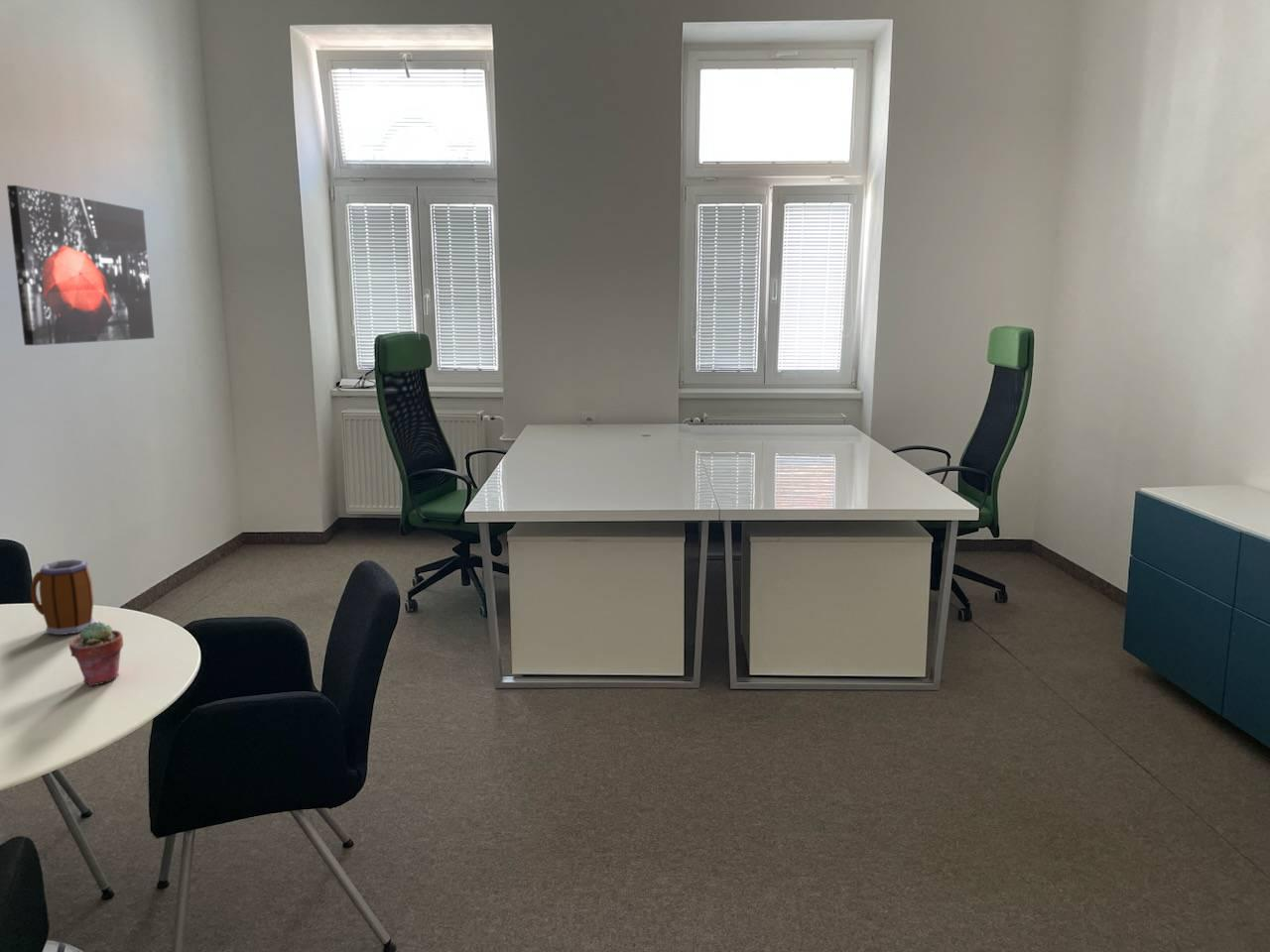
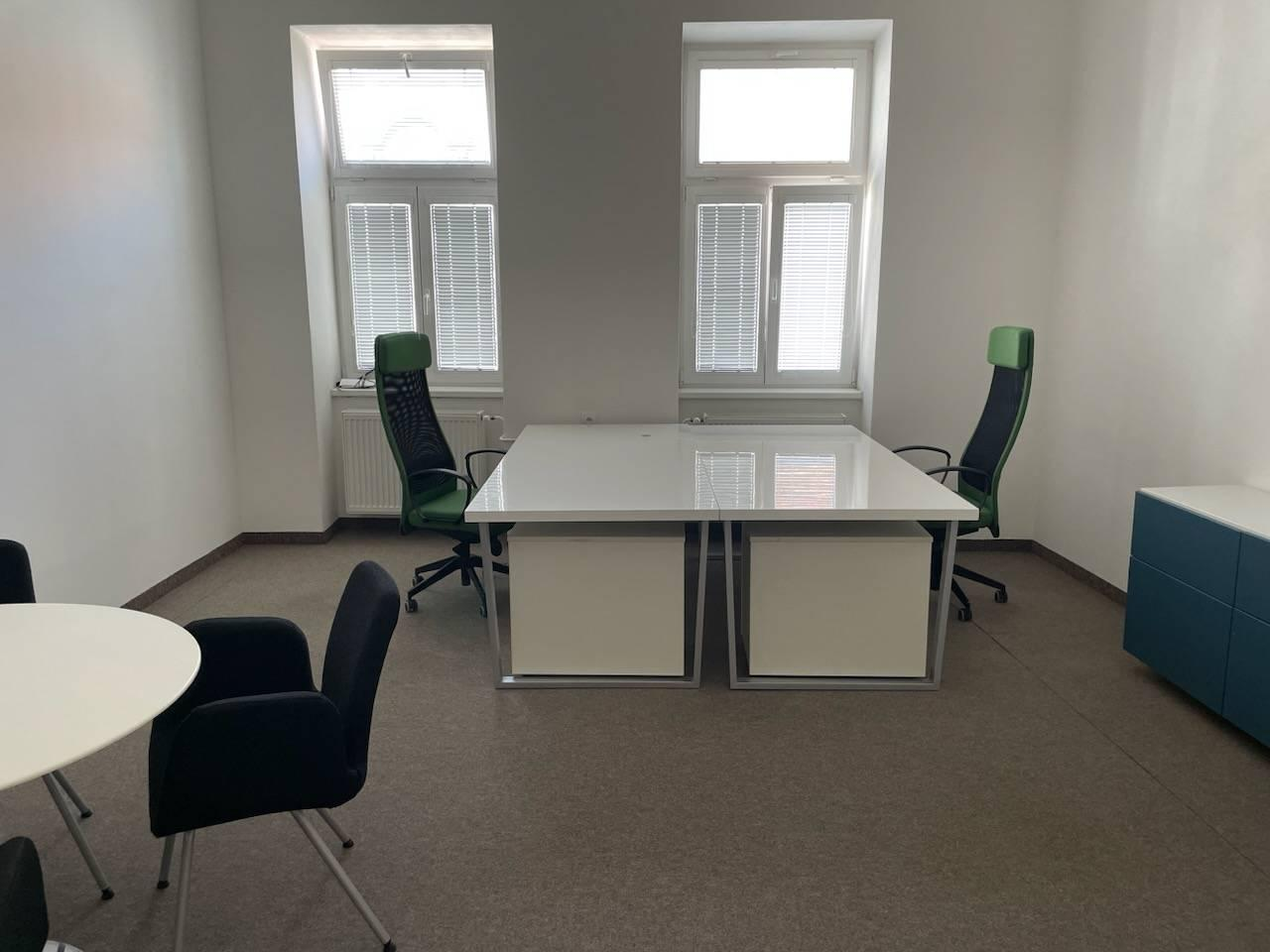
- potted succulent (97, 650)
- mug (61, 597)
- wall art (89, 271)
